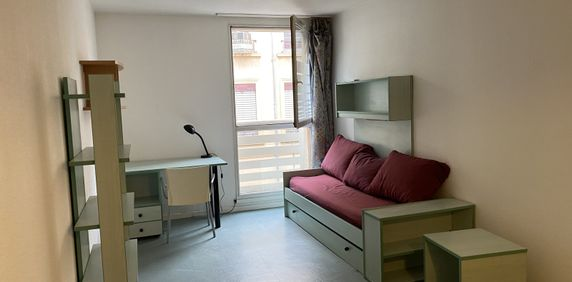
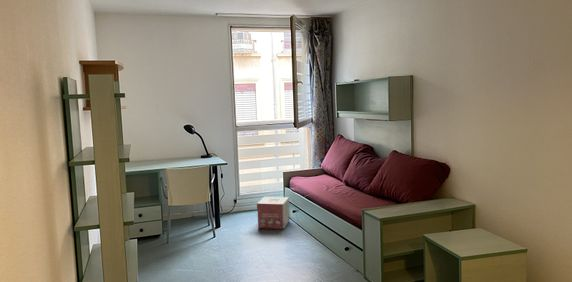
+ cardboard box (273, 212)
